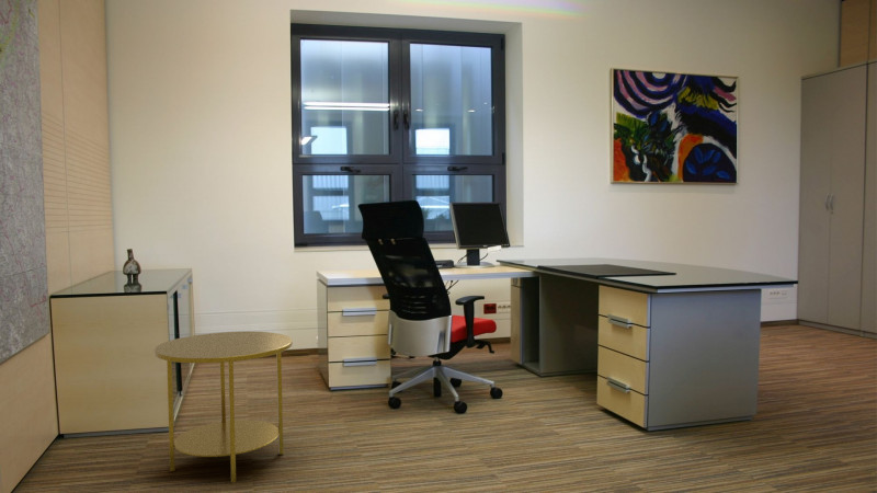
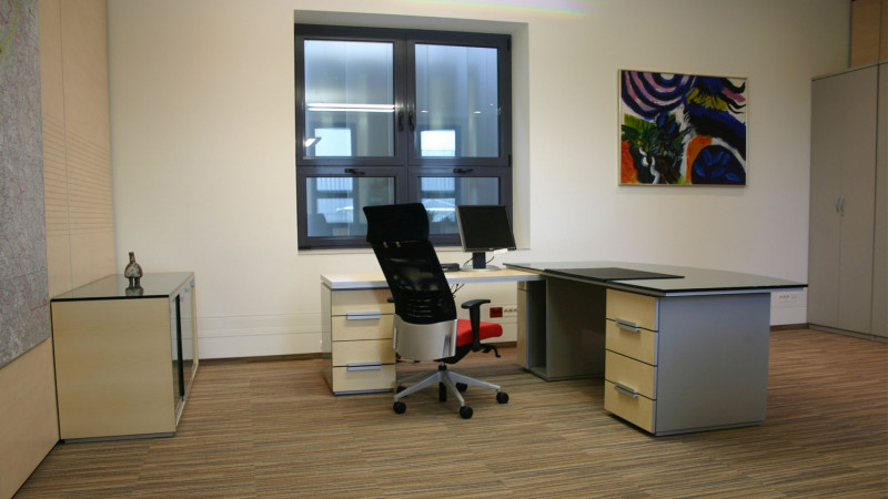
- side table (225, 403)
